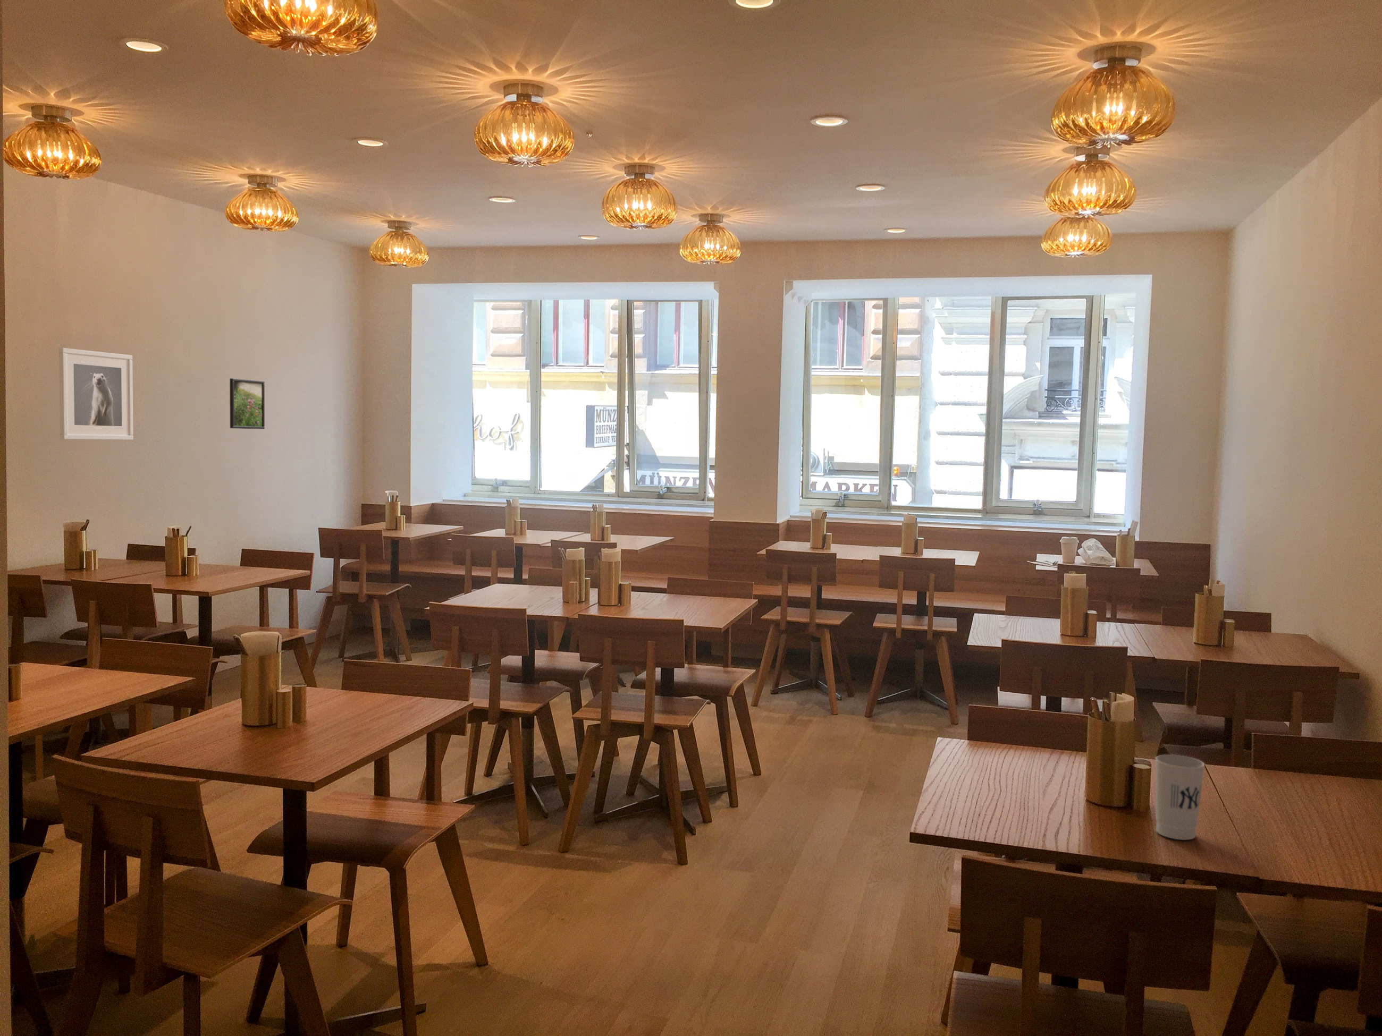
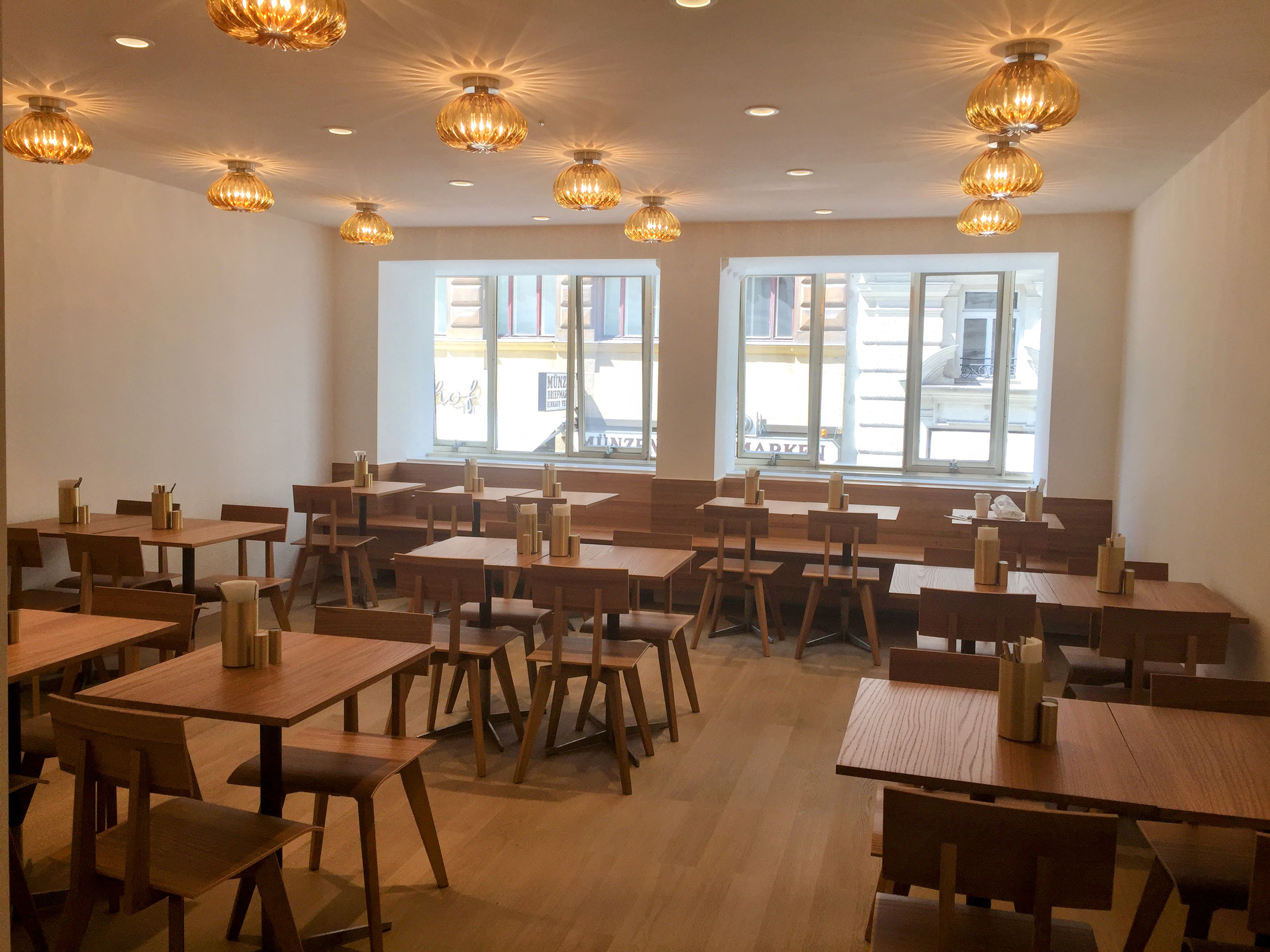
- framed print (97, 395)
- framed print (247, 405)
- cup (1177, 797)
